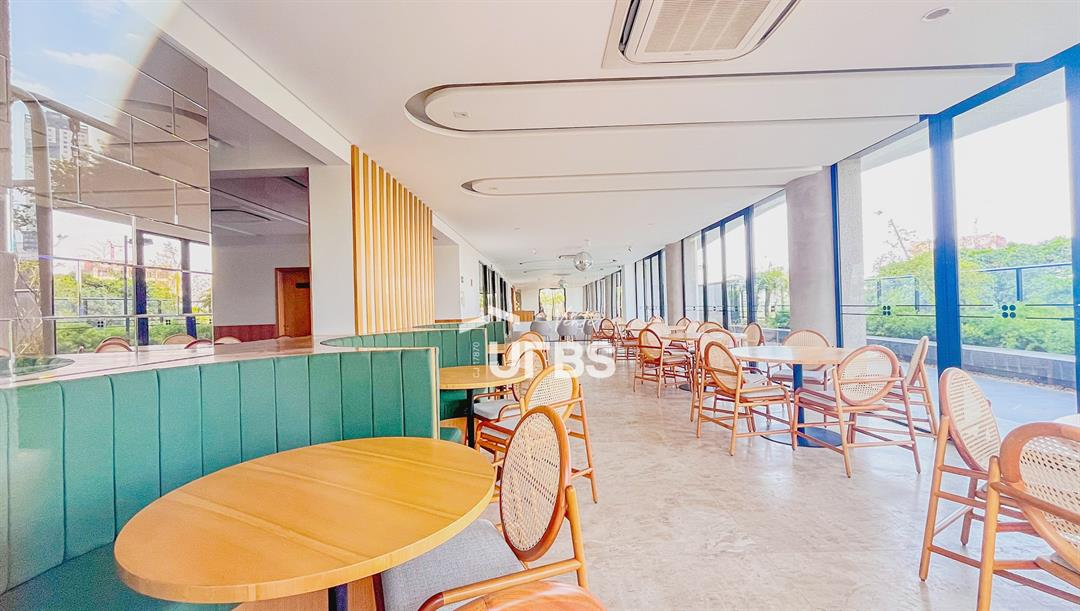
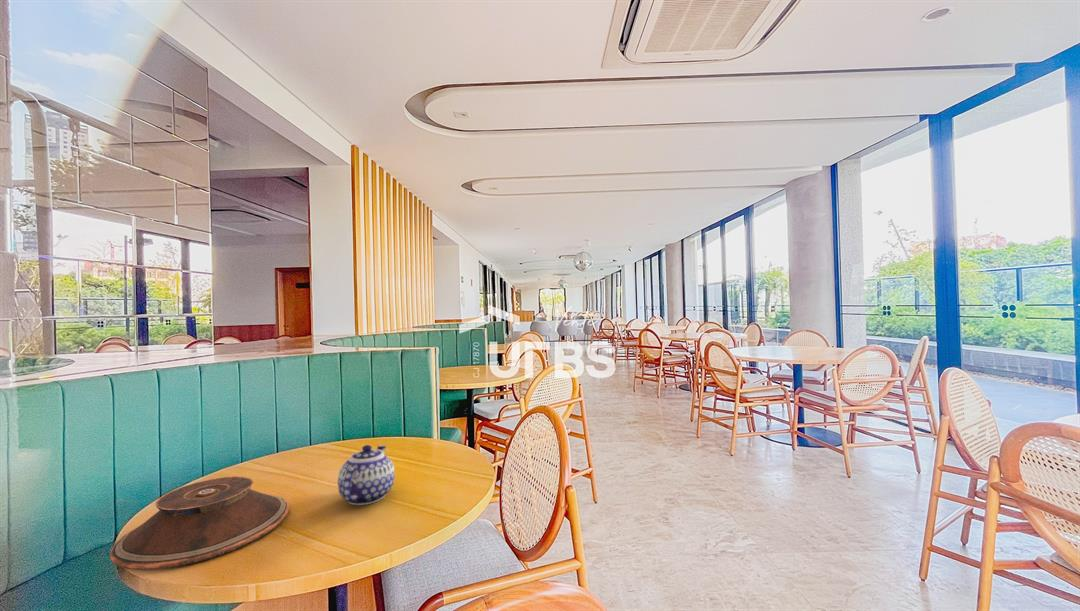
+ teapot (366, 471)
+ plate (208, 509)
